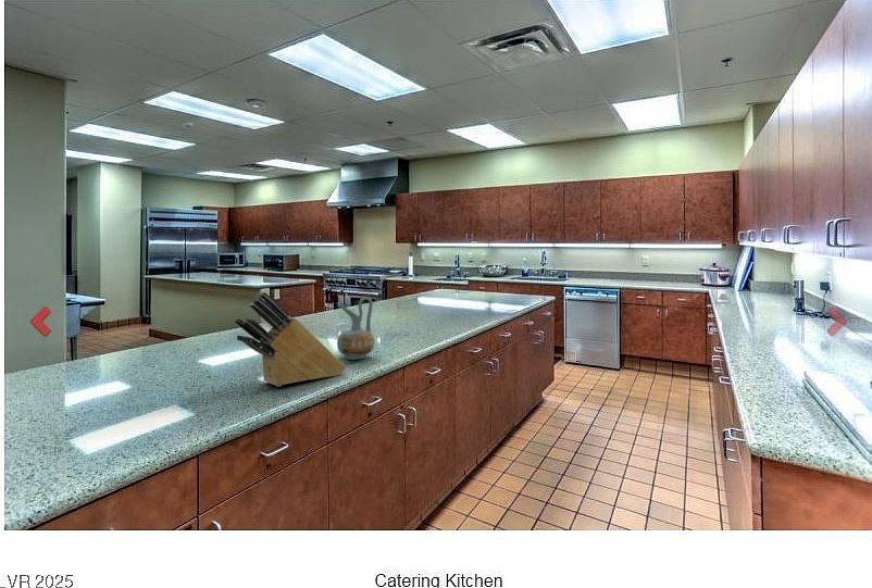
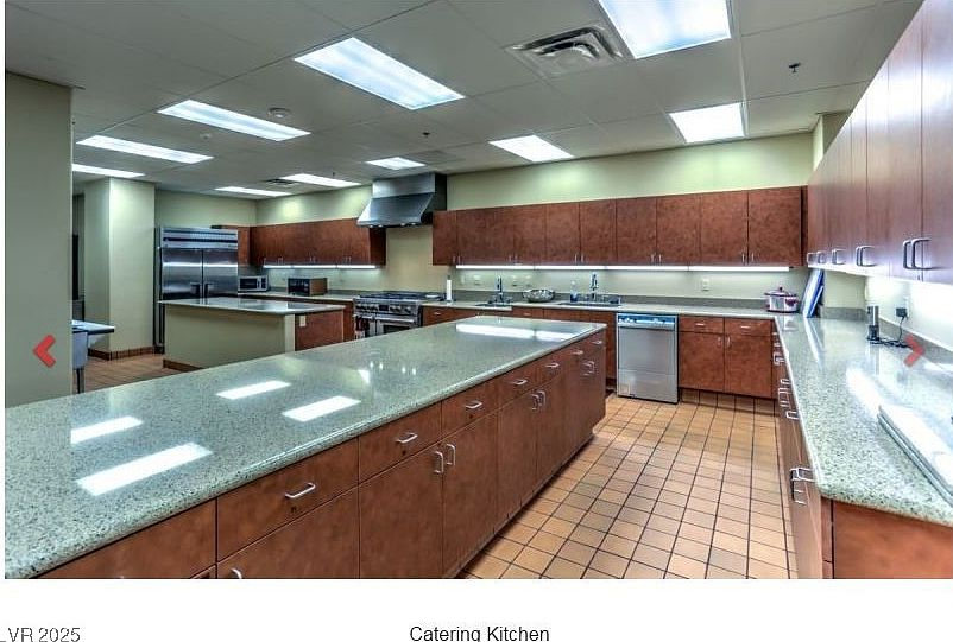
- knife block (291, 336)
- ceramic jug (356, 327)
